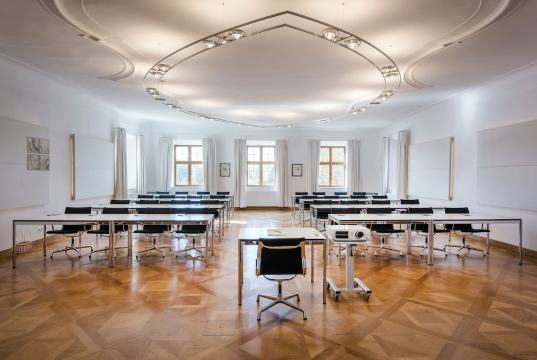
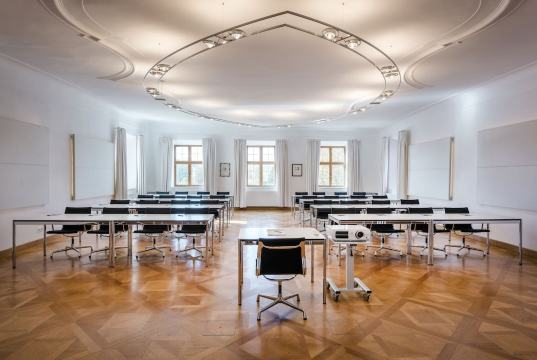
- basket (23, 241)
- wall art (38, 153)
